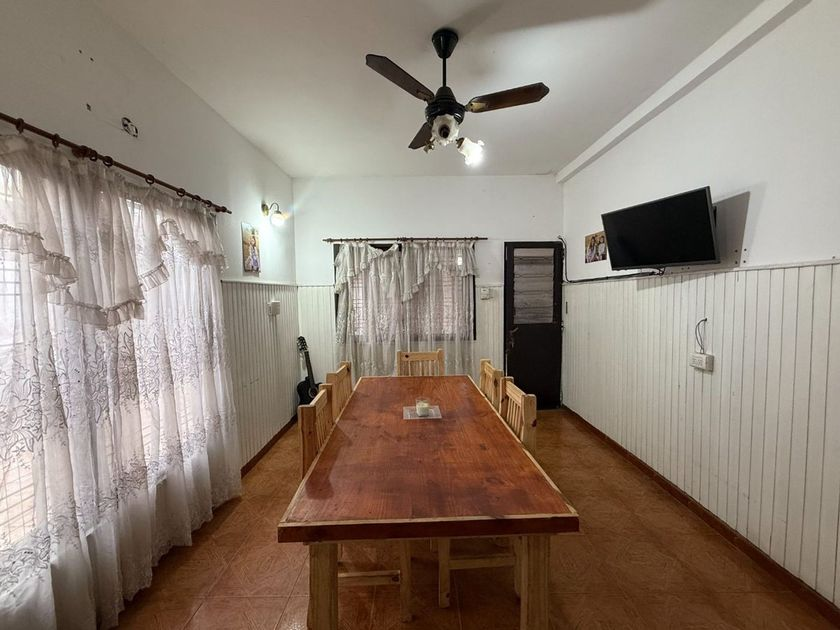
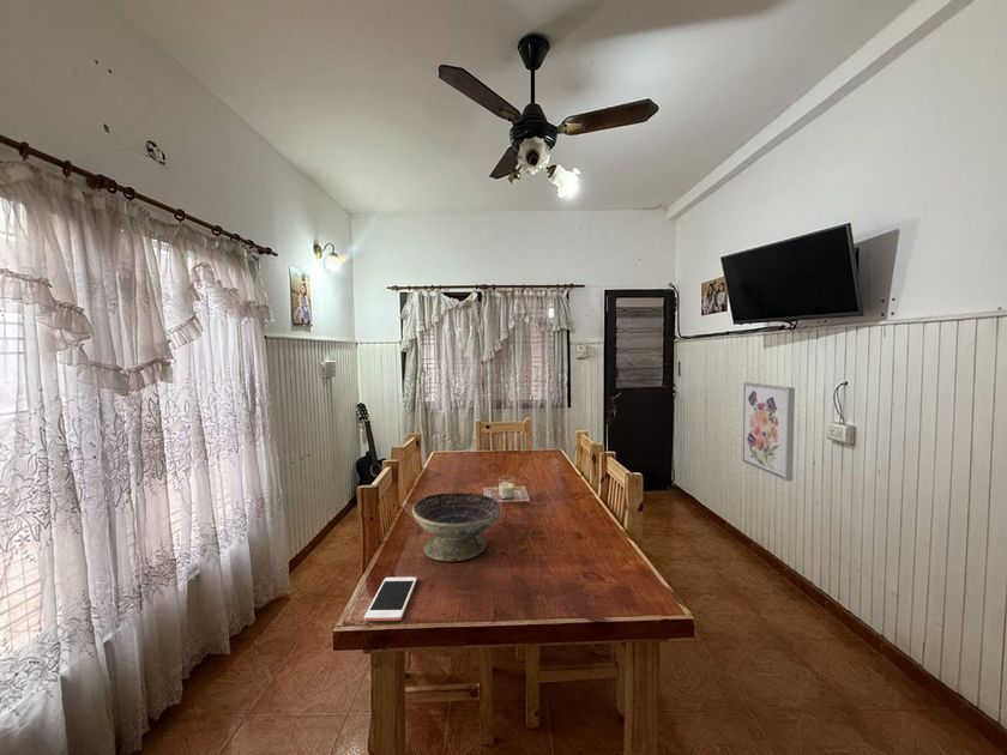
+ cell phone (392, 597)
+ wall art (766, 428)
+ decorative bowl (458, 525)
